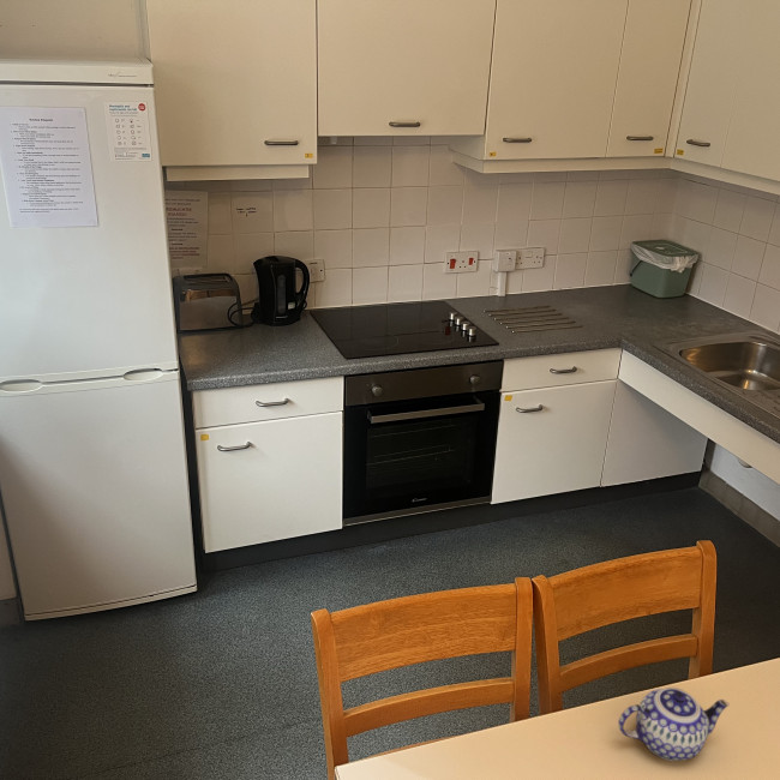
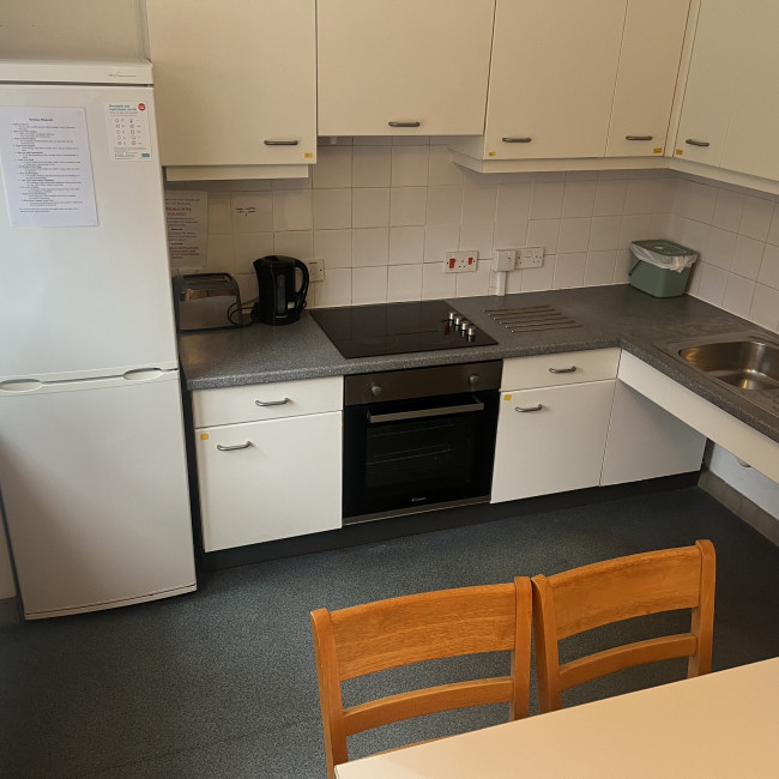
- teapot (672, 718)
